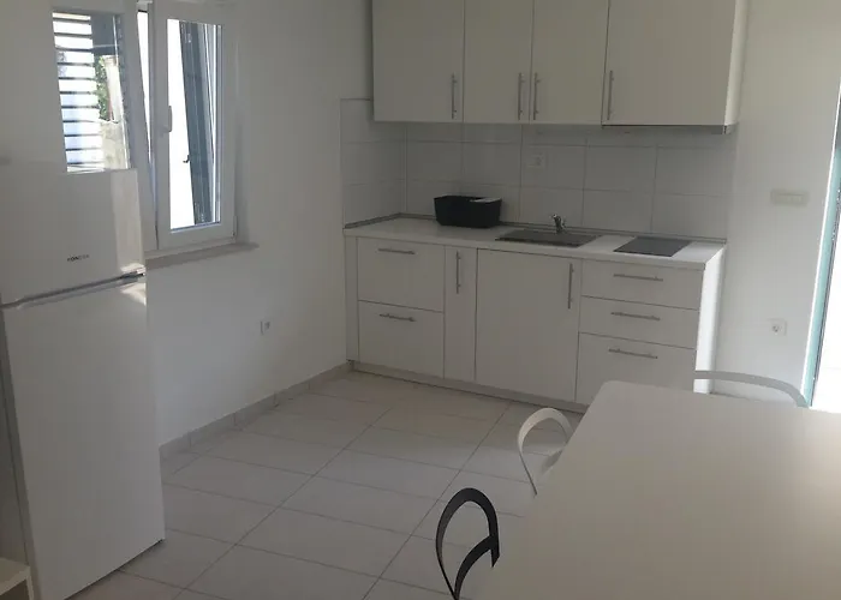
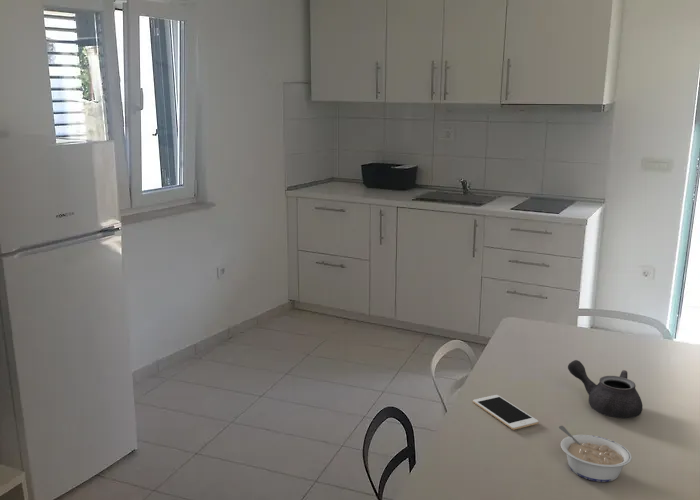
+ cell phone (504, 411)
+ legume (591, 457)
+ teapot (604, 386)
